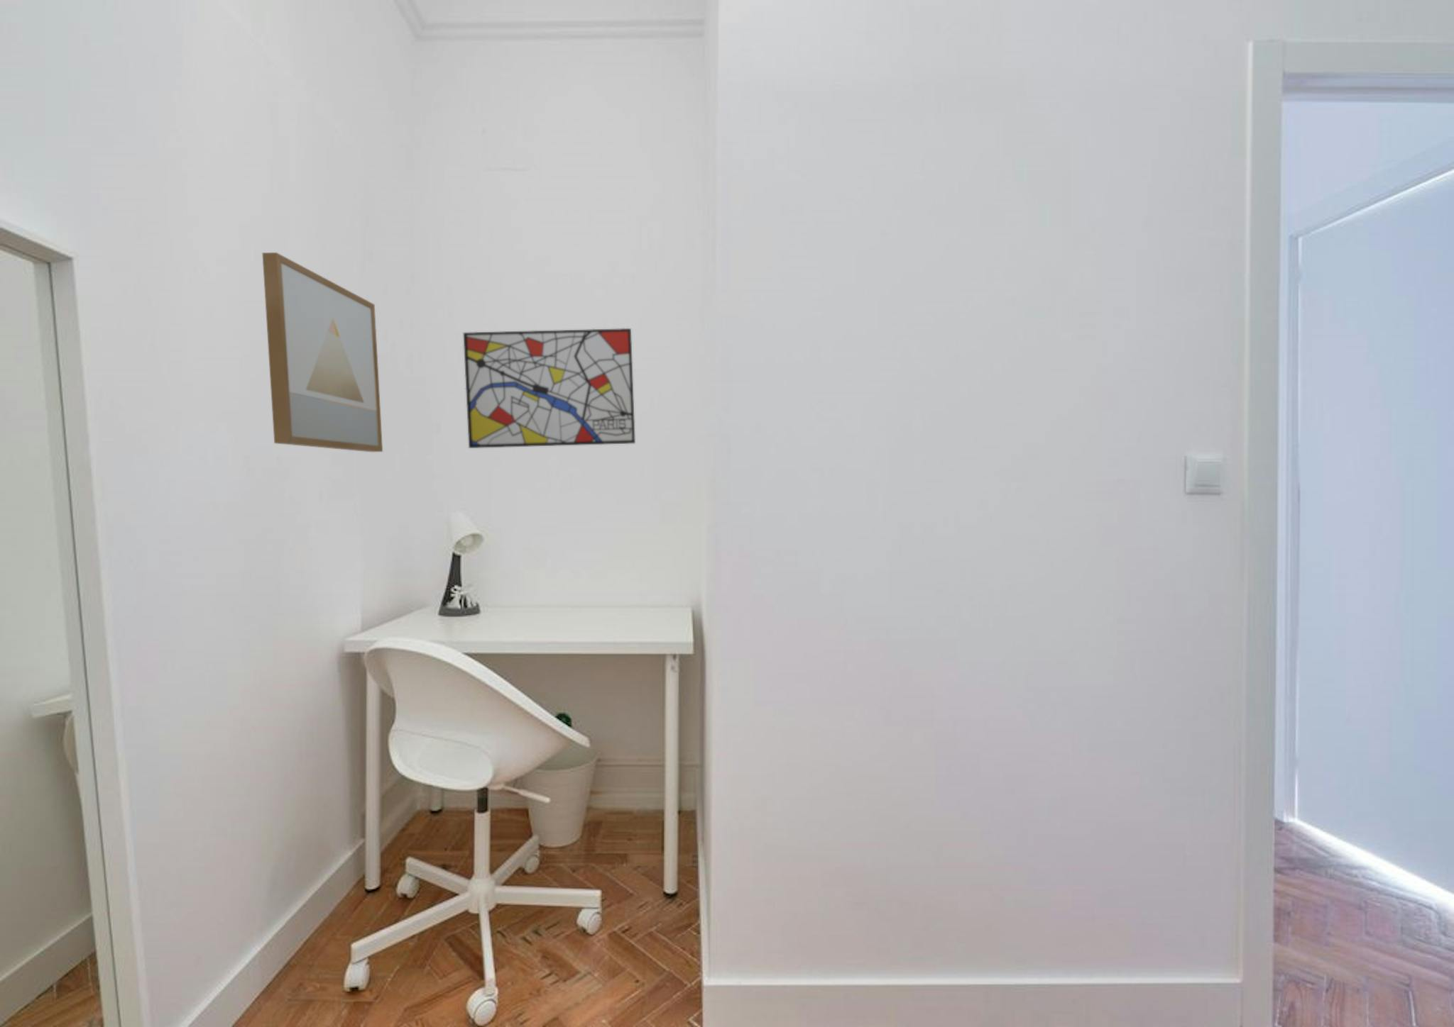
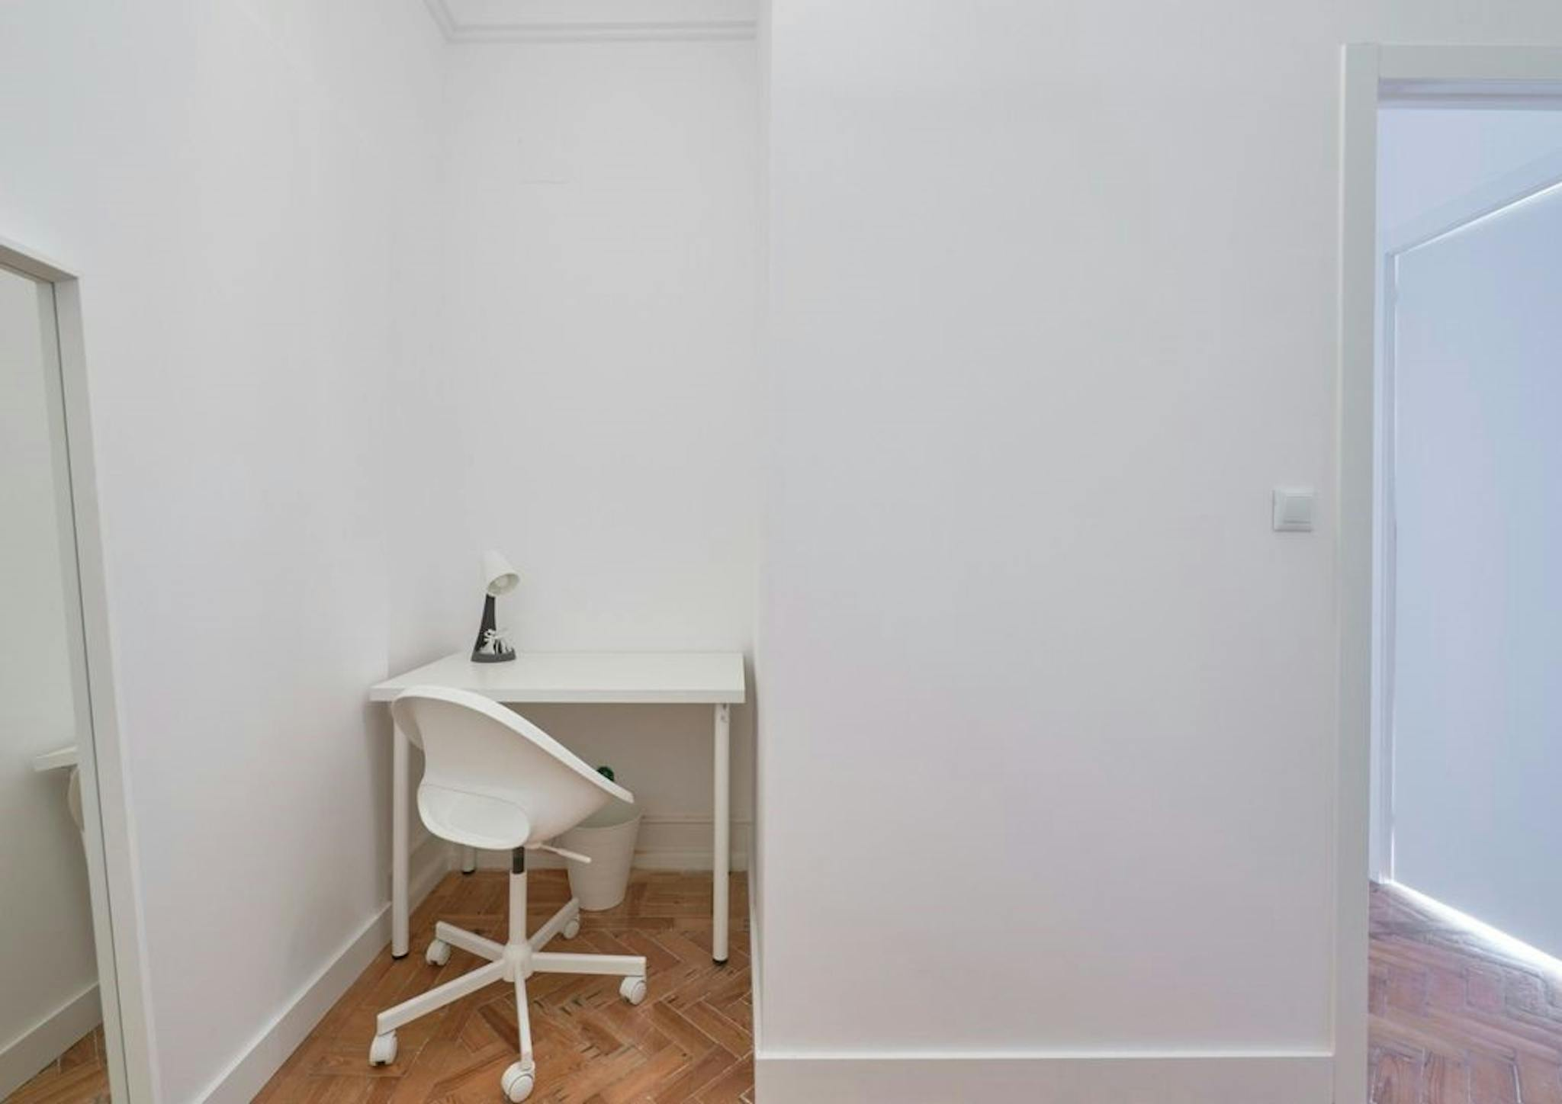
- wall art (330, 366)
- wall art (550, 388)
